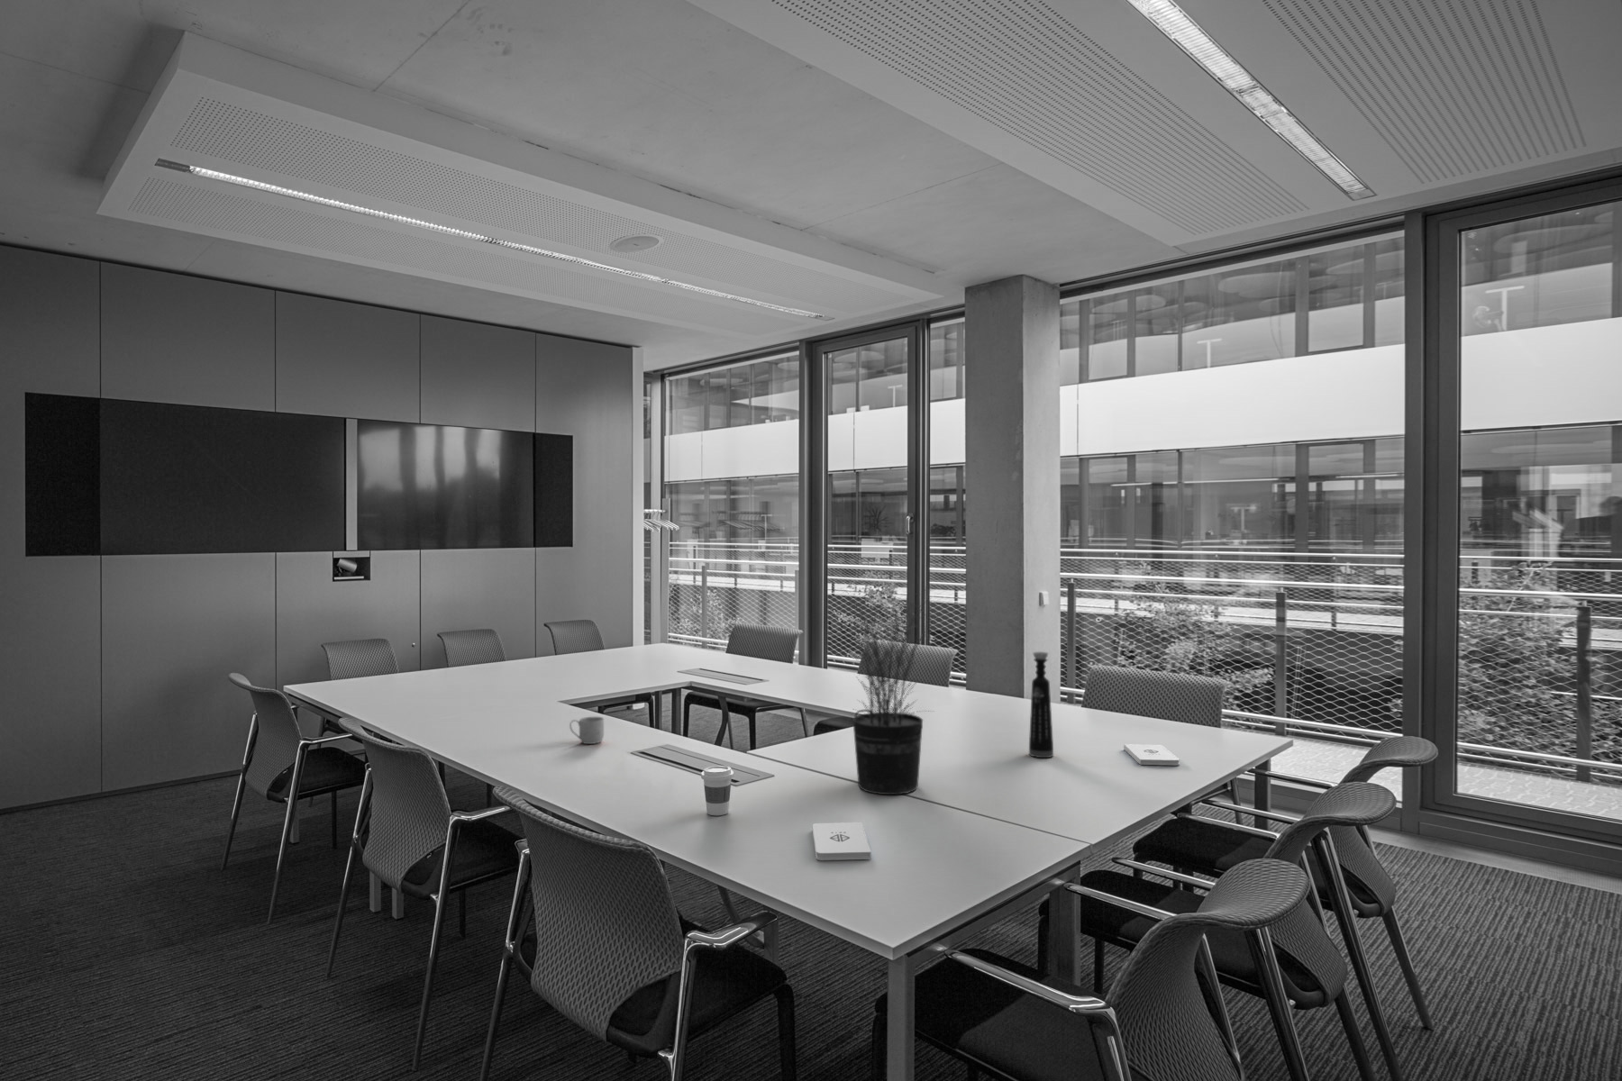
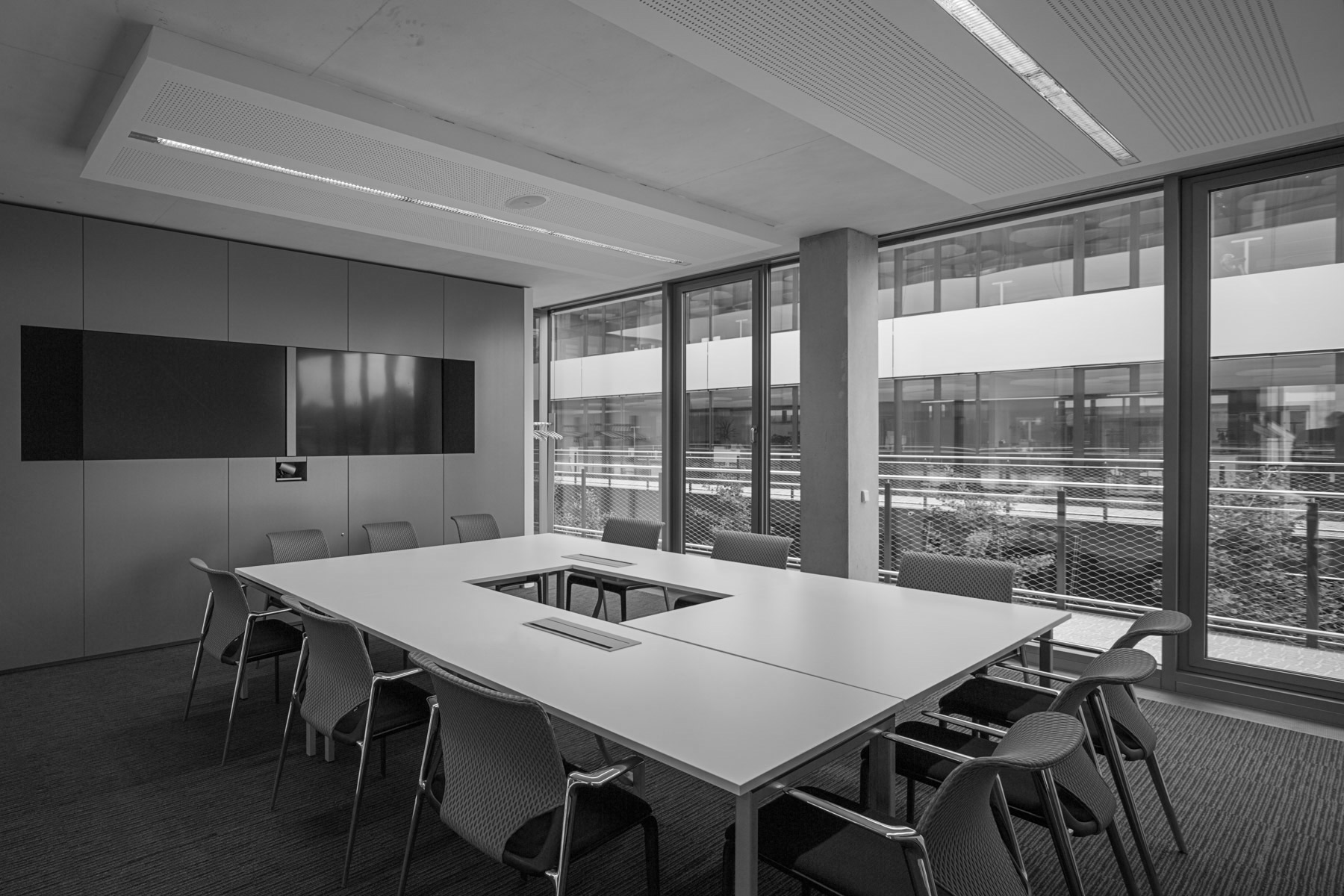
- mug (587, 731)
- bottle (1040, 703)
- potted plant (889, 684)
- notepad (1150, 754)
- coffee cup (717, 790)
- notepad (840, 840)
